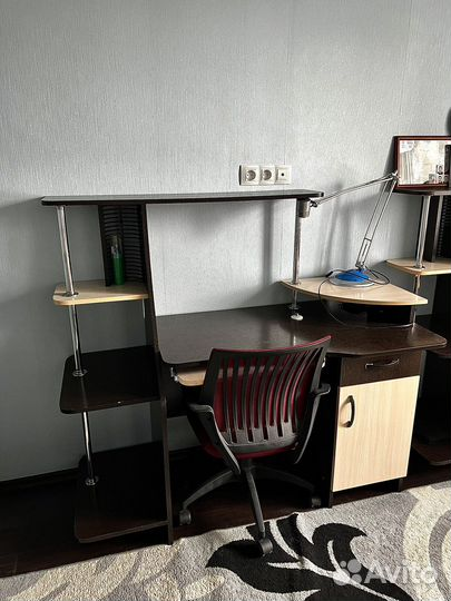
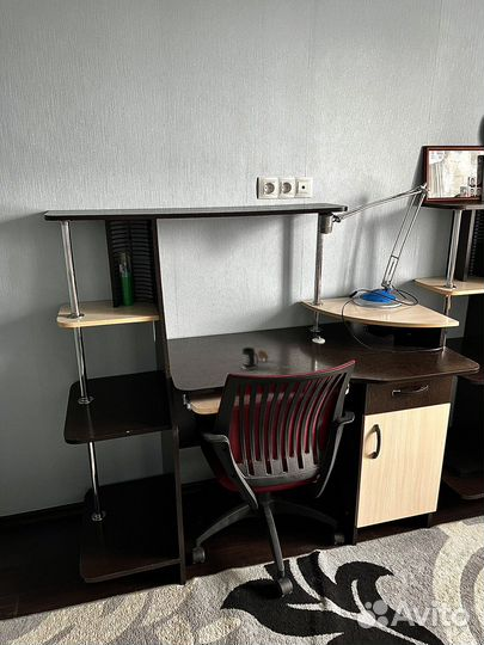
+ mug (257, 356)
